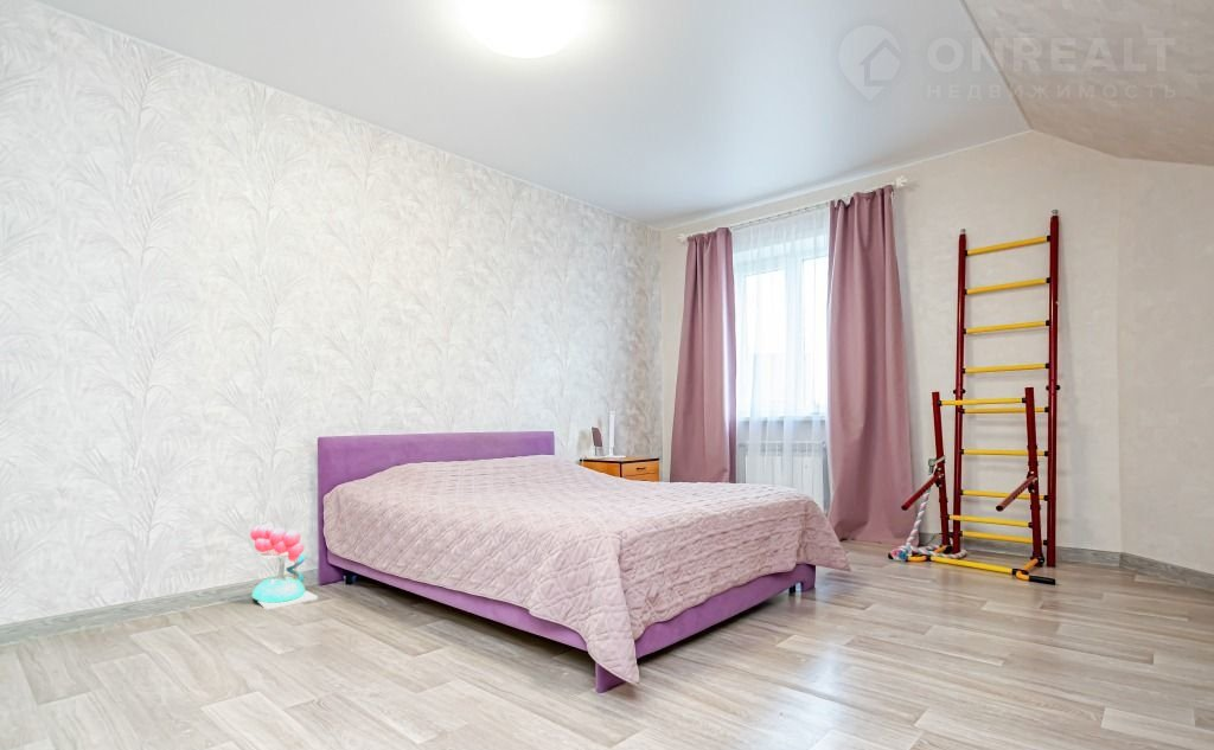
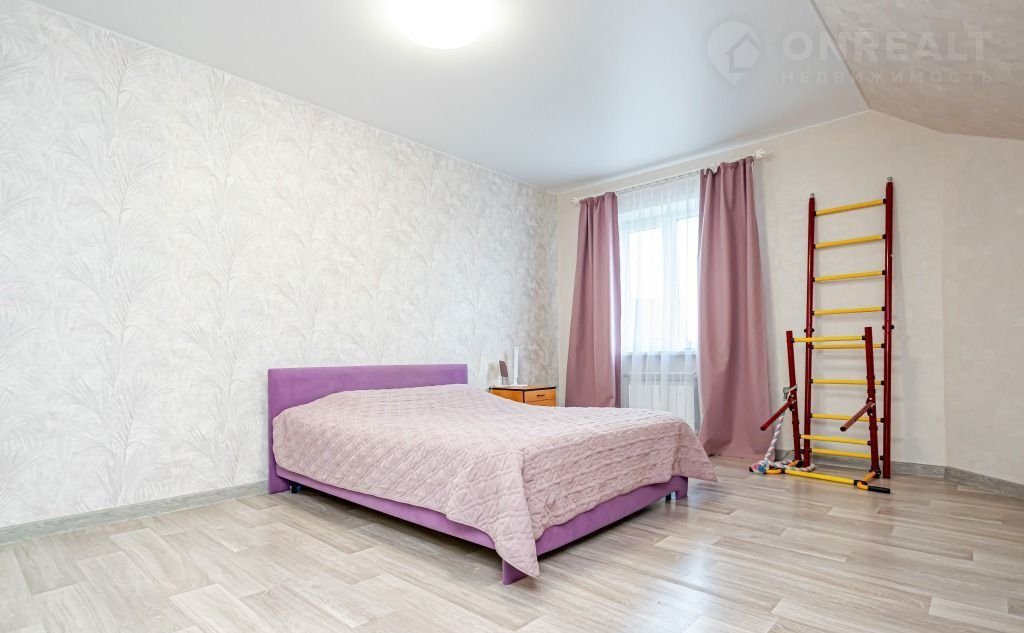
- decorative plant (281, 560)
